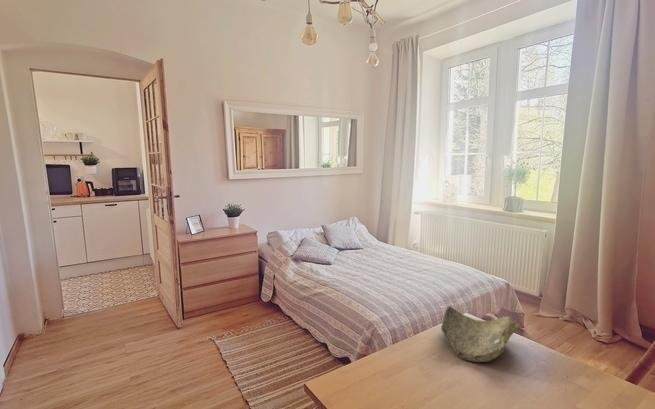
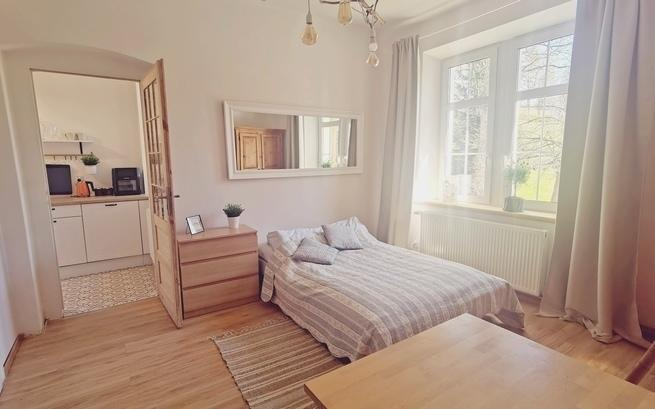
- decorative bowl (477, 333)
